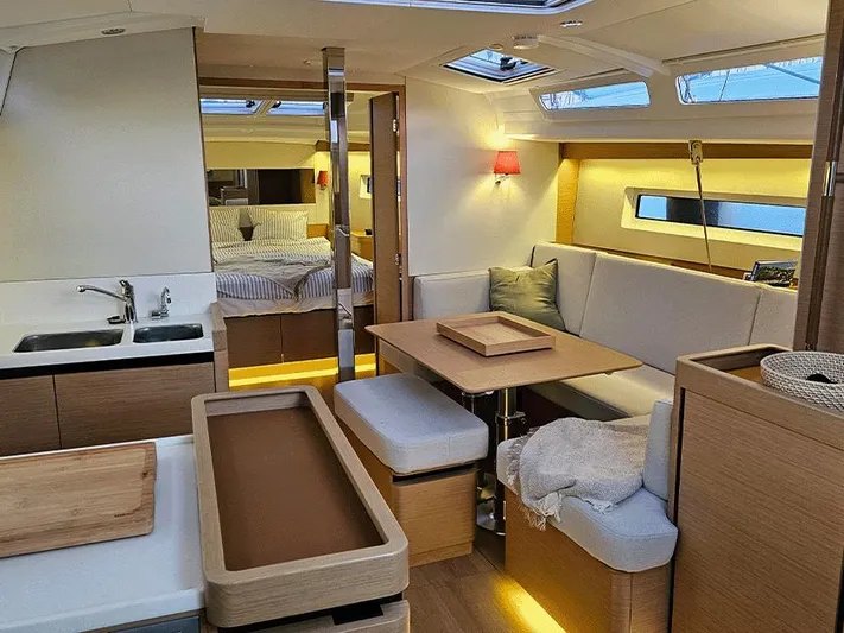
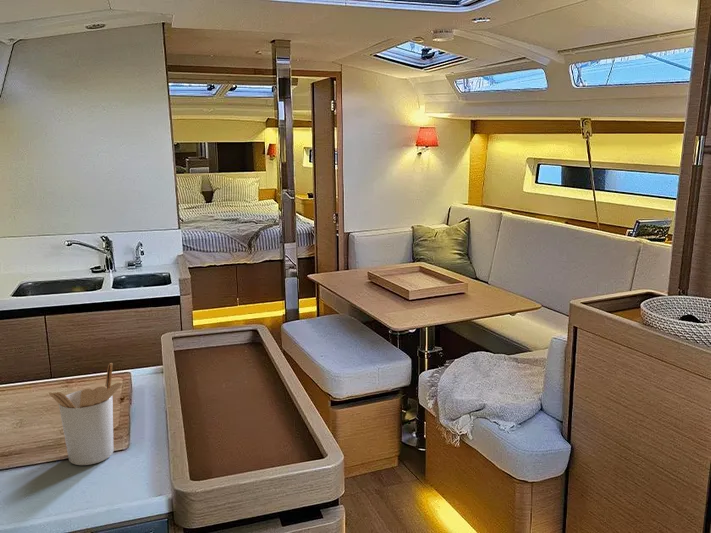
+ utensil holder (93, 416)
